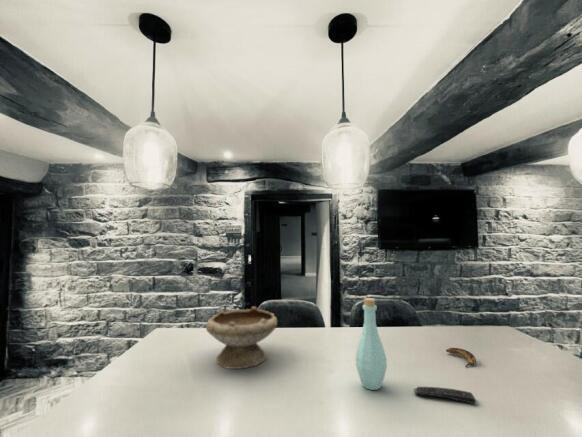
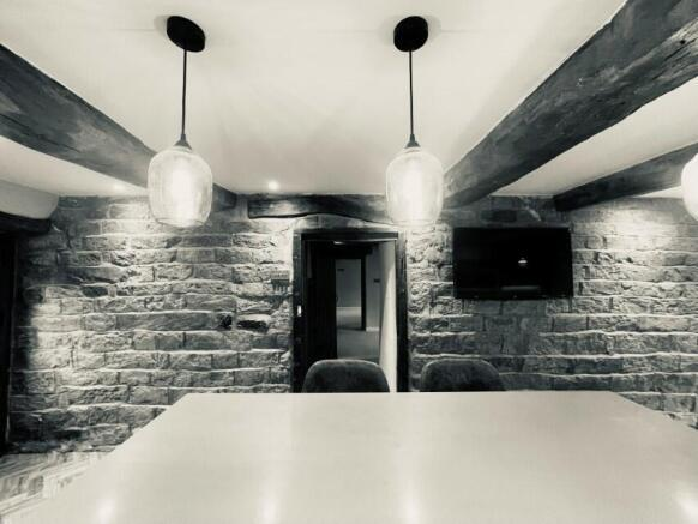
- banana (461, 355)
- bowl (242, 335)
- remote control (443, 393)
- bottle (370, 341)
